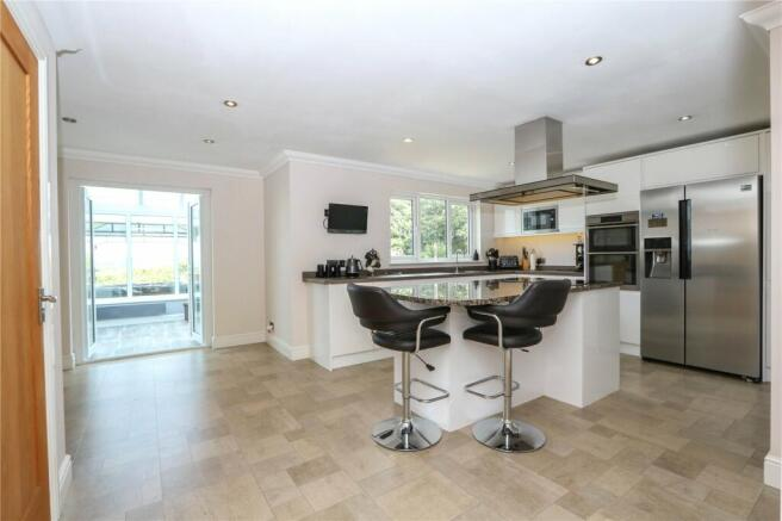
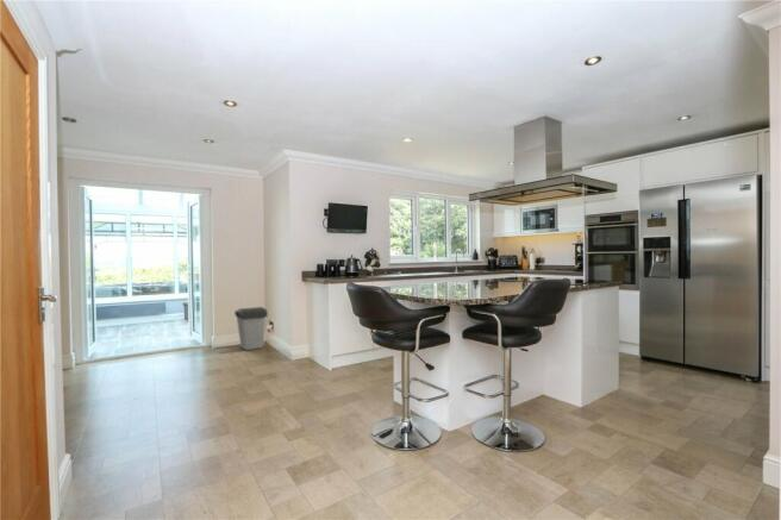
+ trash can (250, 327)
